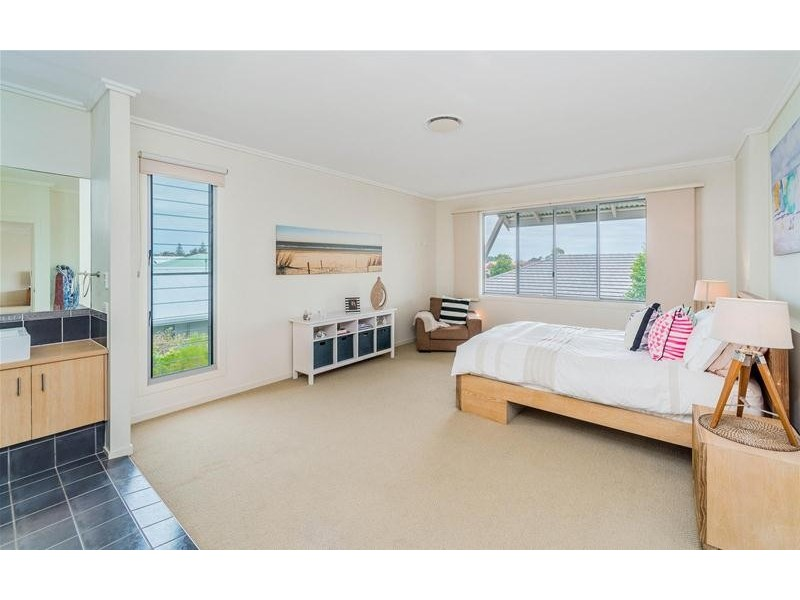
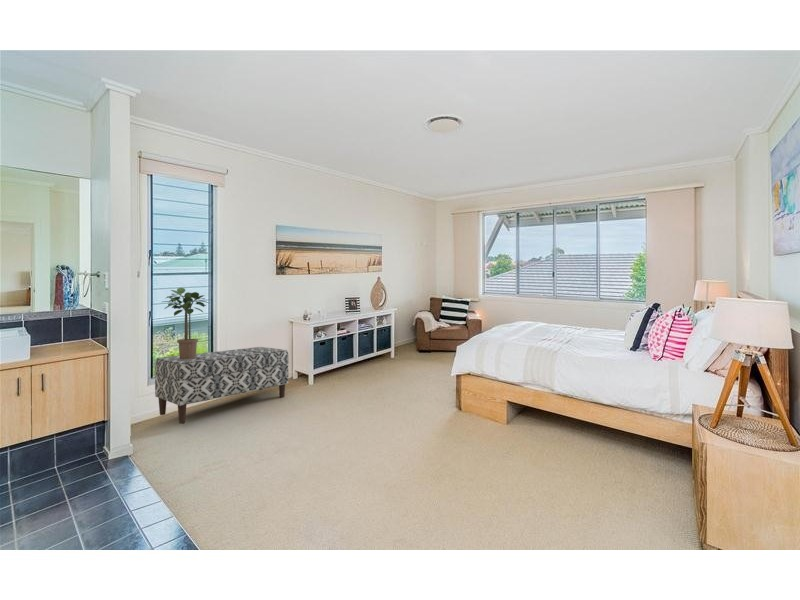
+ potted plant (185, 322)
+ bench (226, 379)
